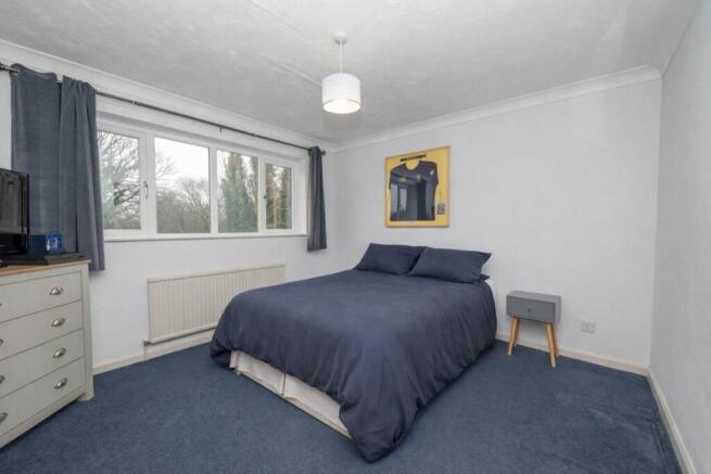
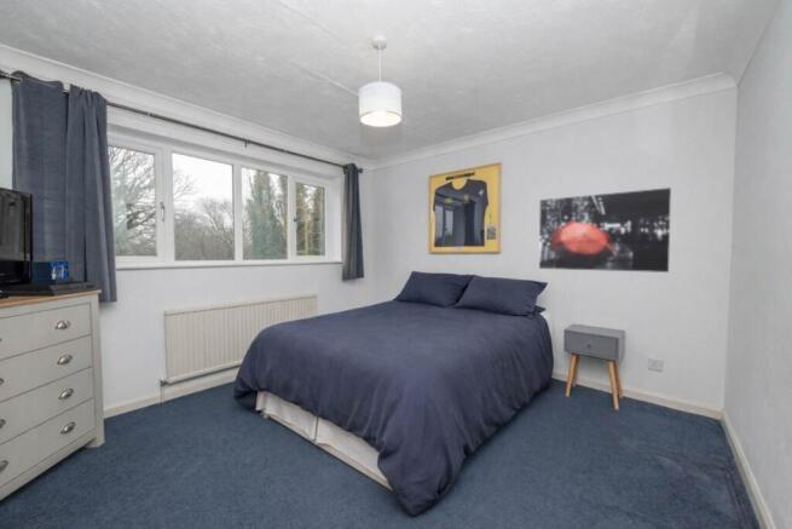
+ wall art (597, 232)
